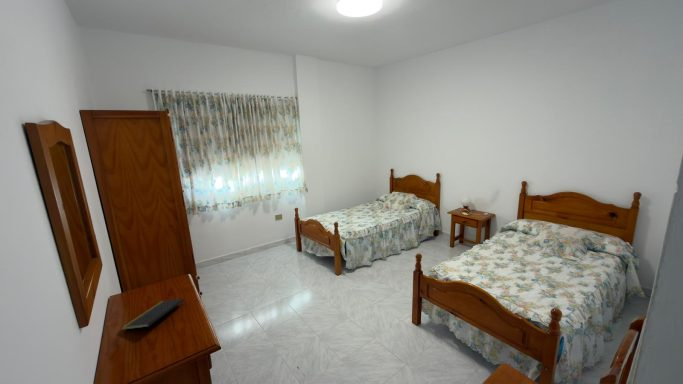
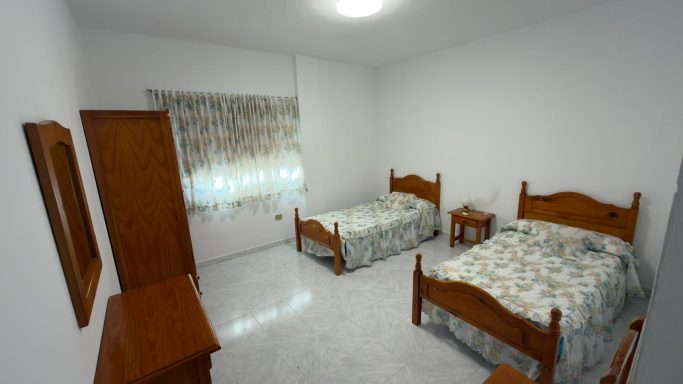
- notepad (154, 313)
